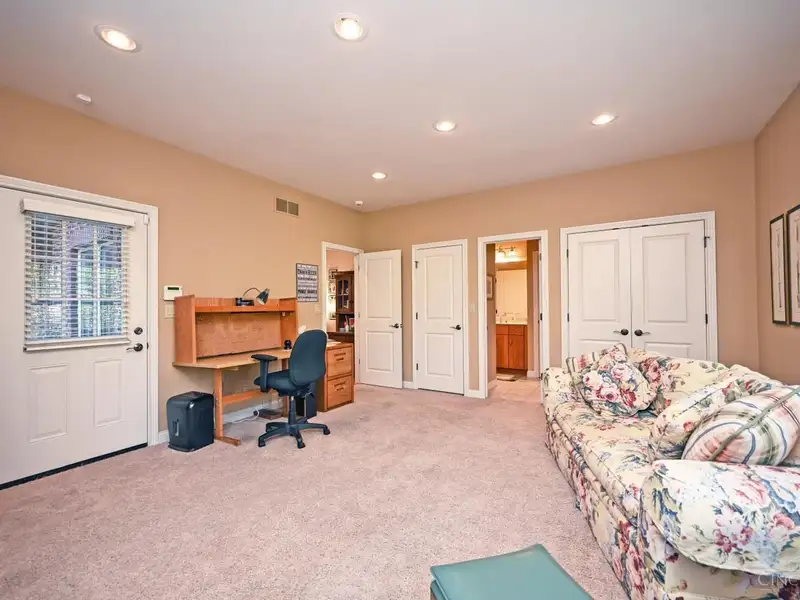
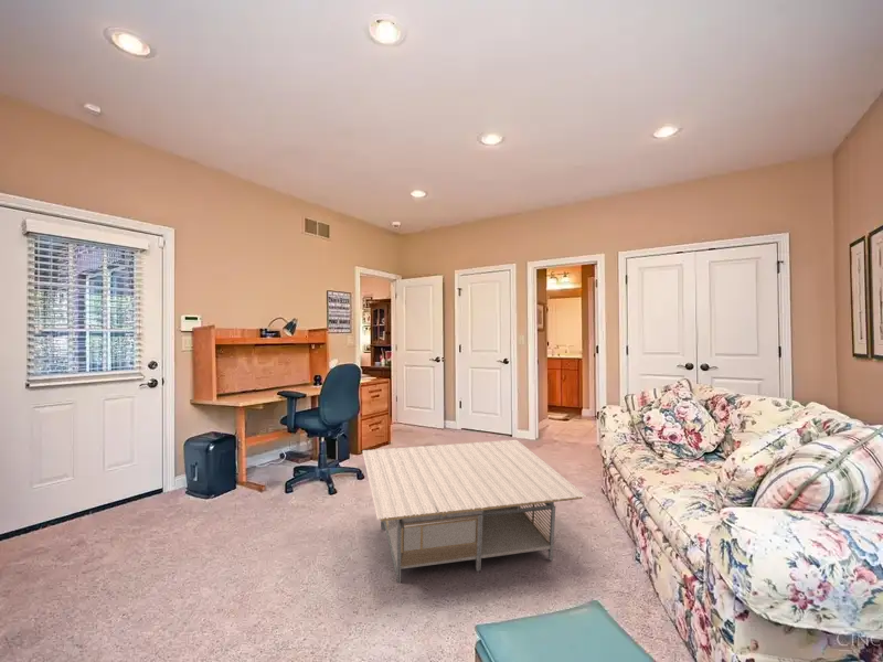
+ coffee table (462, 504)
